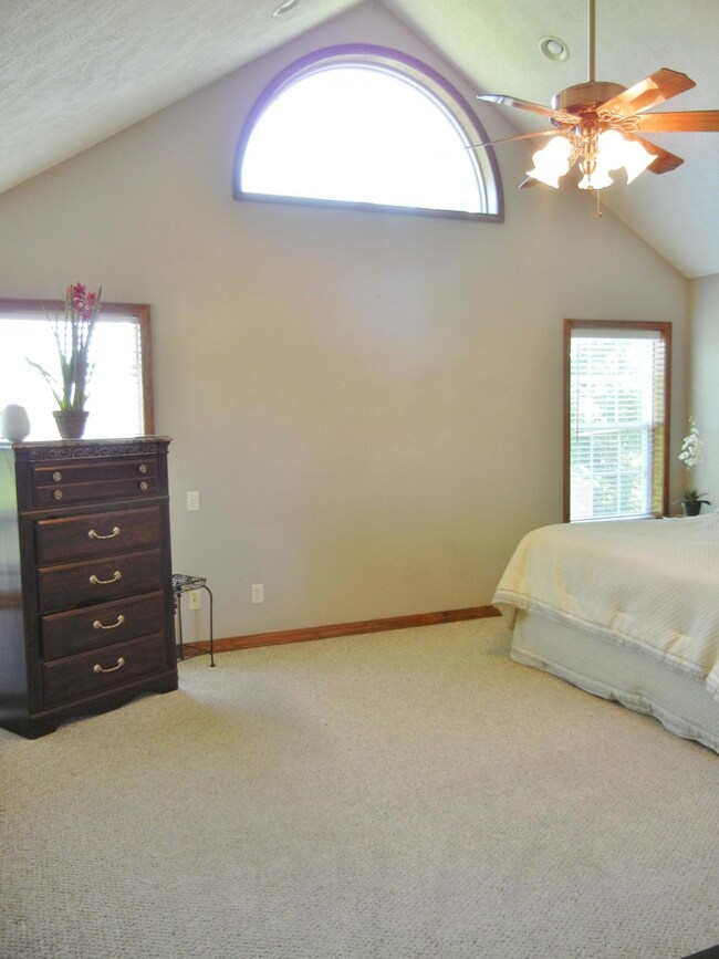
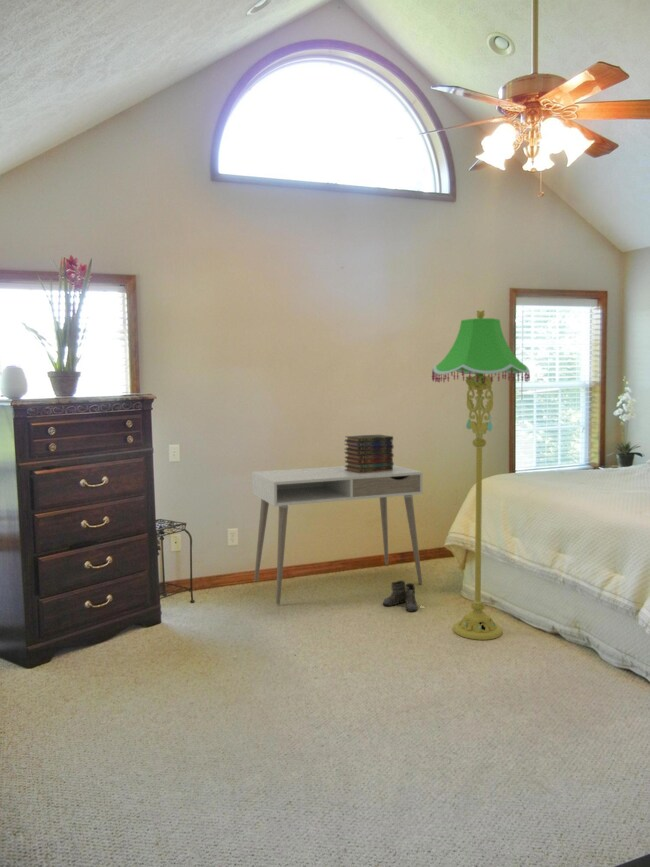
+ boots (401, 594)
+ desk (331, 501)
+ book stack (368, 452)
+ floor lamp (479, 473)
